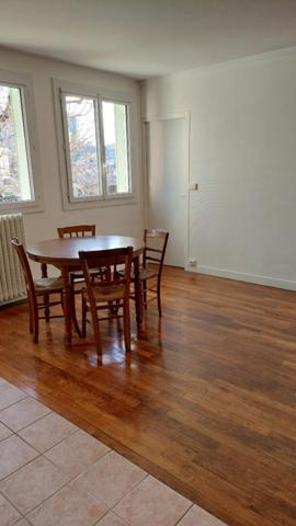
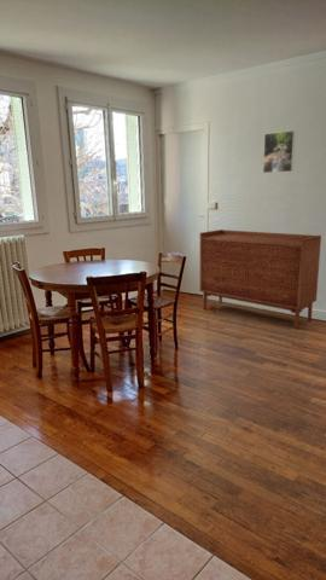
+ sideboard (255, 274)
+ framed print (278, 152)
